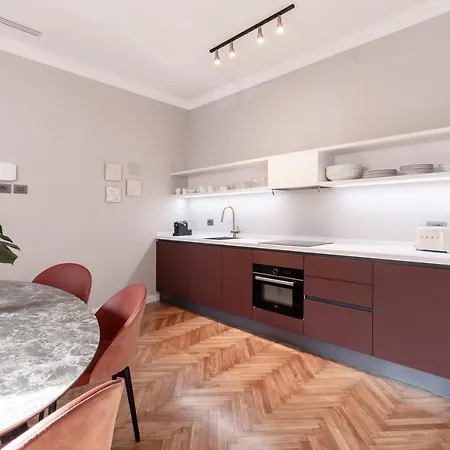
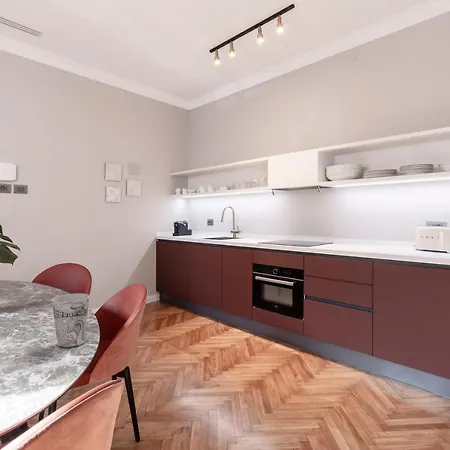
+ cup (71, 320)
